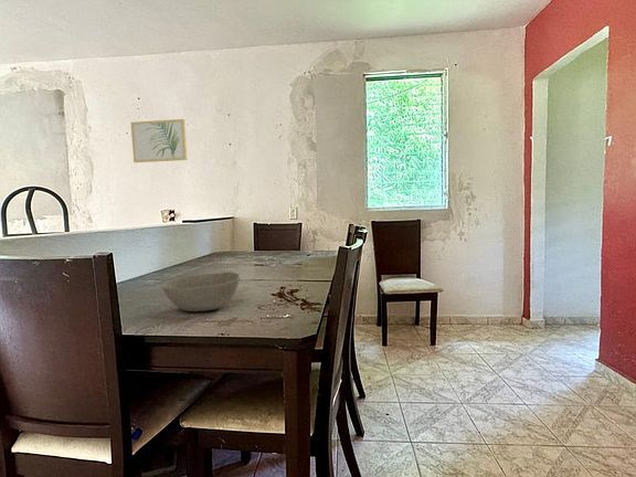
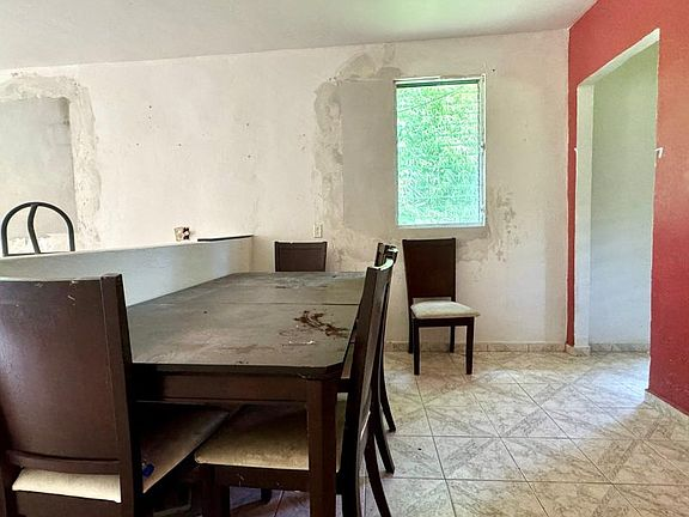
- bowl (202, 293)
- wall art (159, 140)
